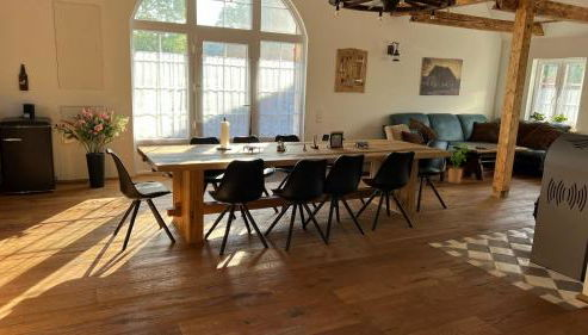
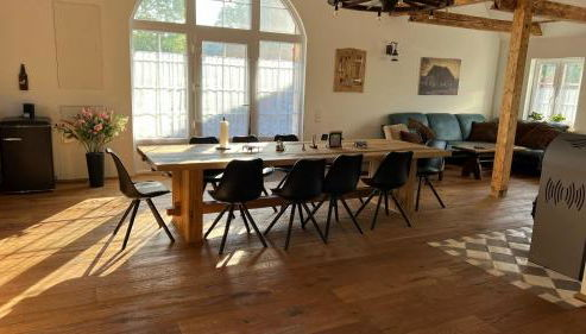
- house plant (457, 163)
